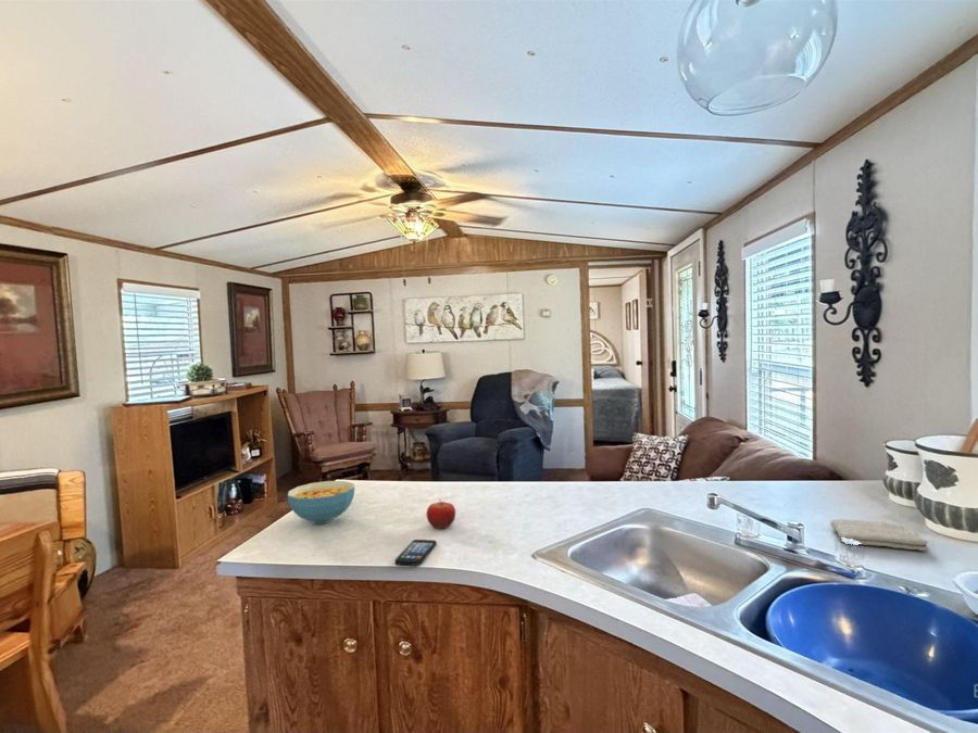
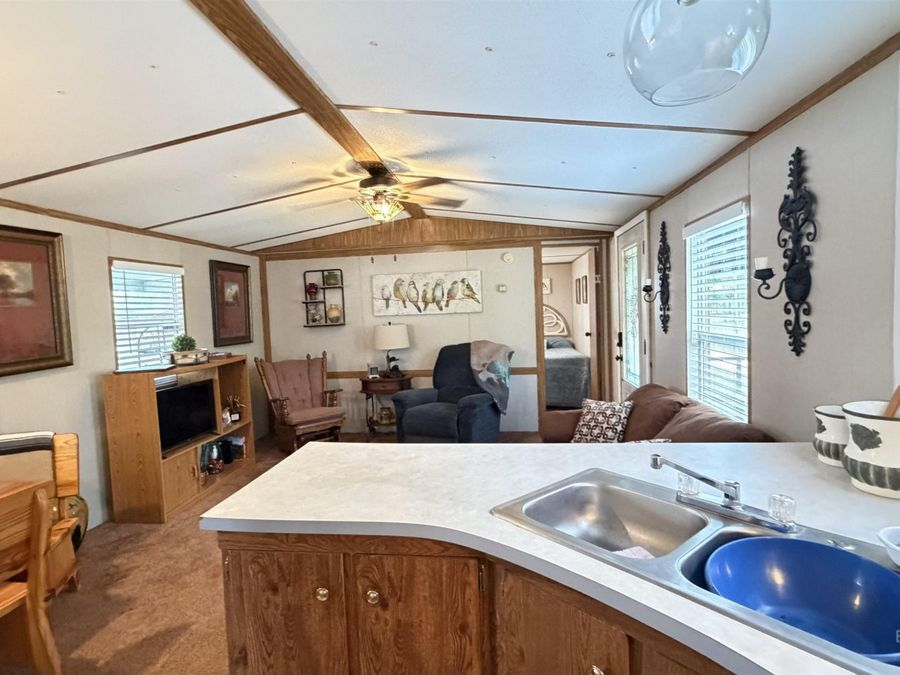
- cereal bowl (322, 504)
- smartphone (416, 551)
- fruit (440, 513)
- washcloth (877, 533)
